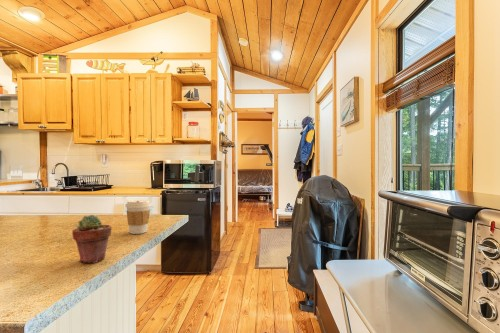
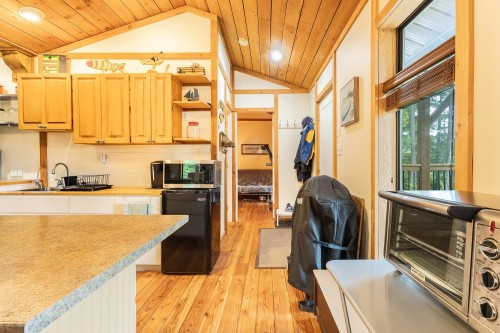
- coffee cup (138, 215)
- potted succulent (92, 236)
